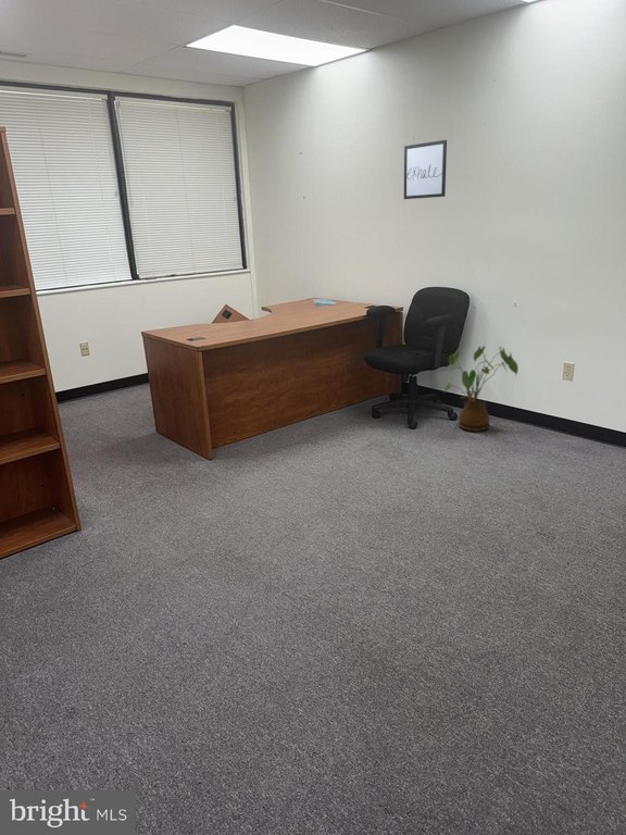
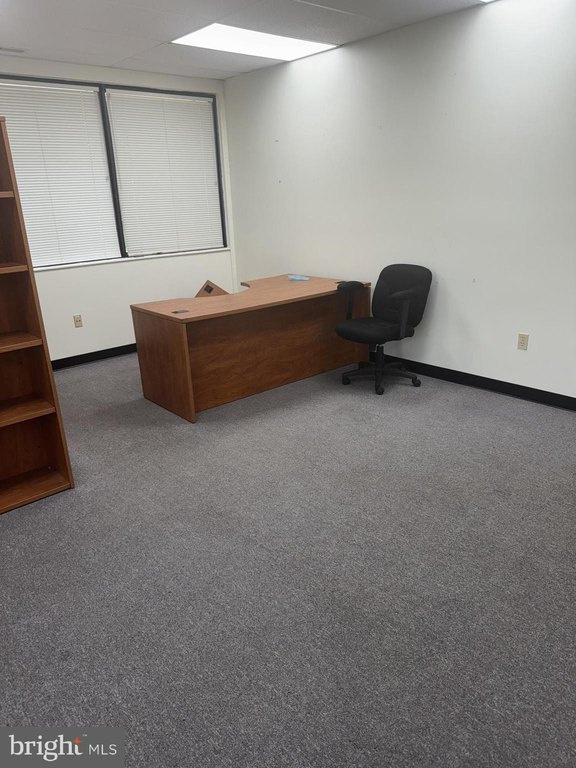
- house plant (477, 389)
- wall art (424, 171)
